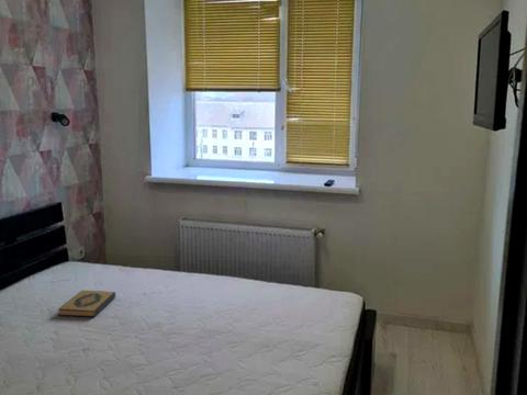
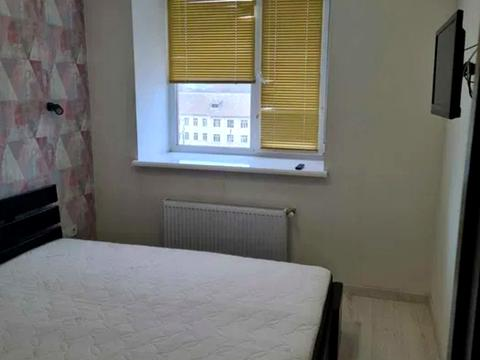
- hardback book (88, 303)
